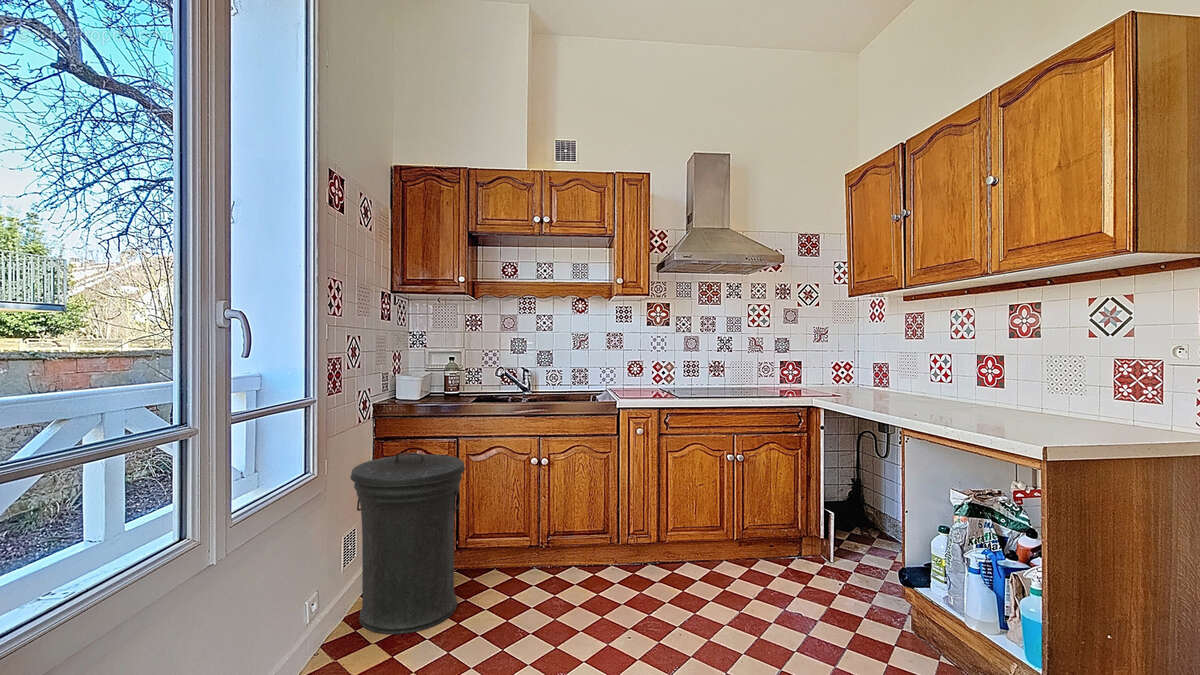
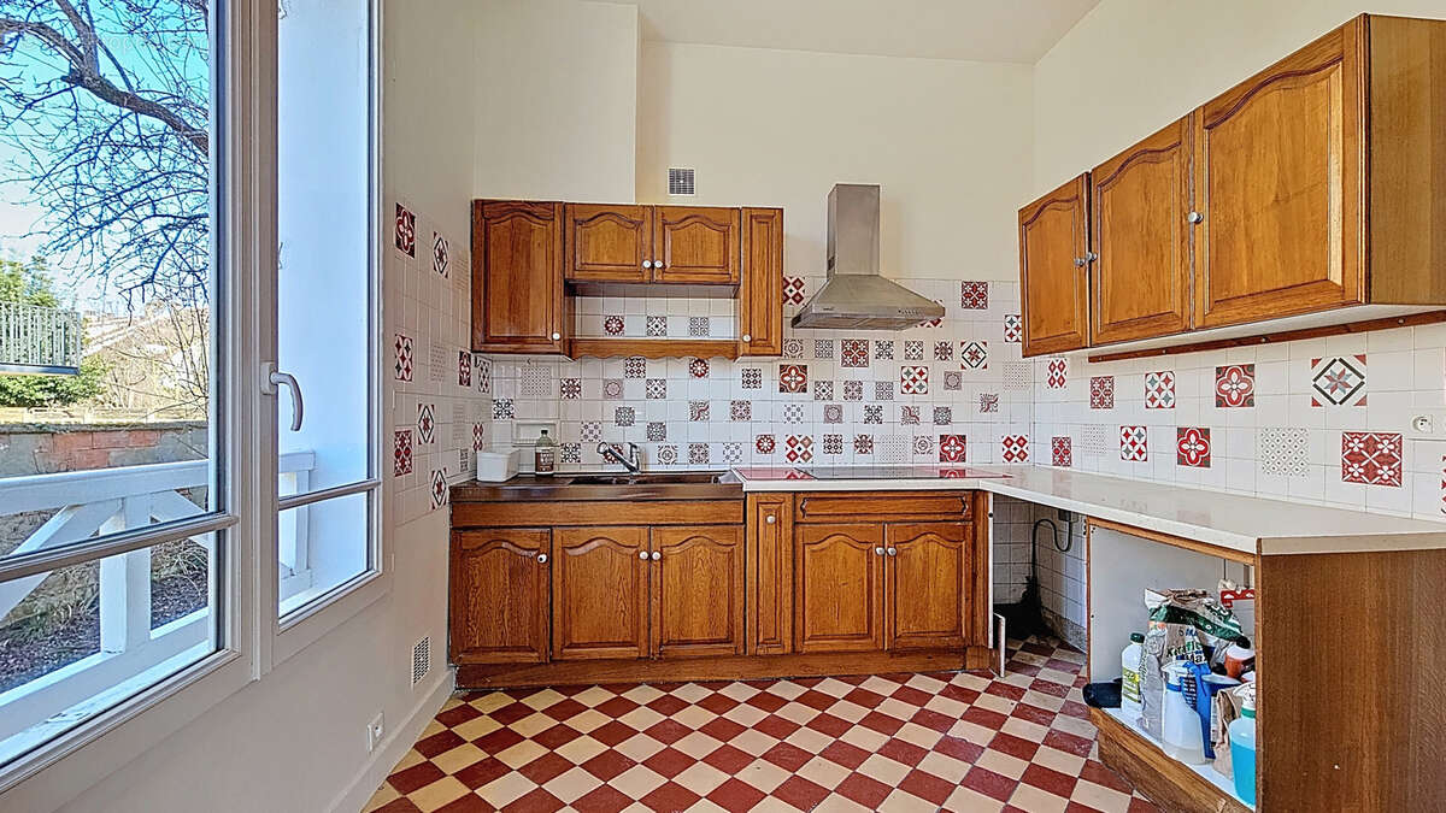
- trash can (409, 531)
